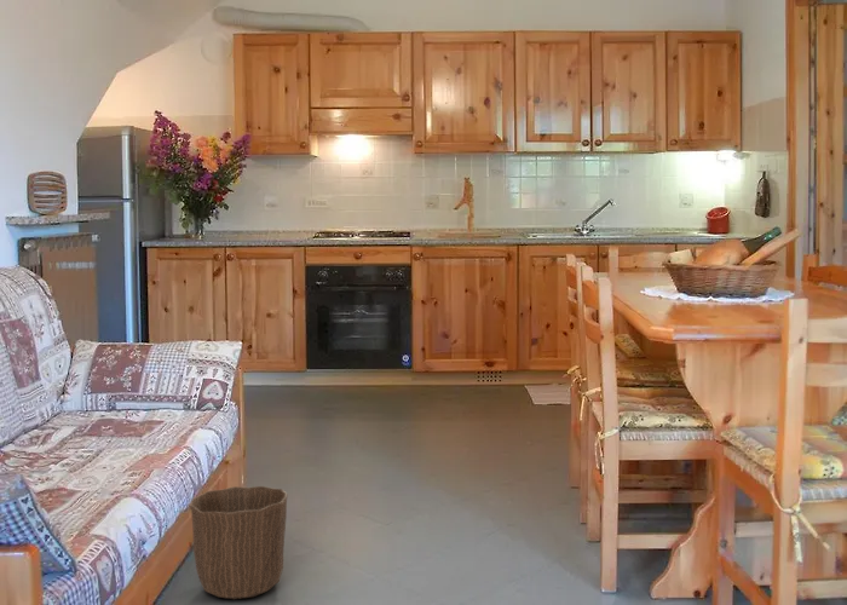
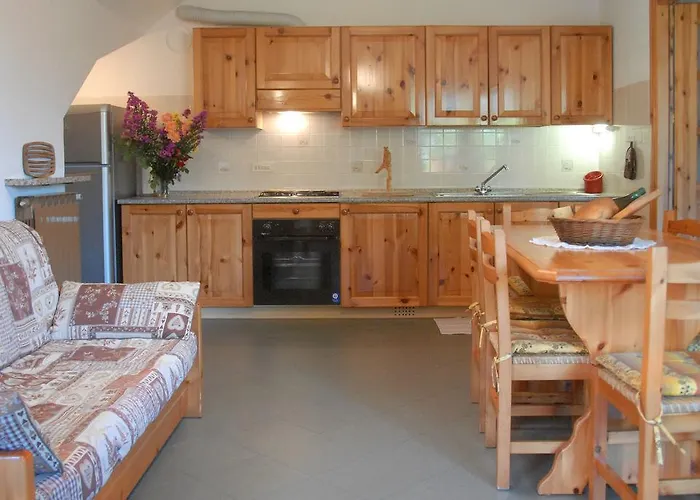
- waste basket (240, 542)
